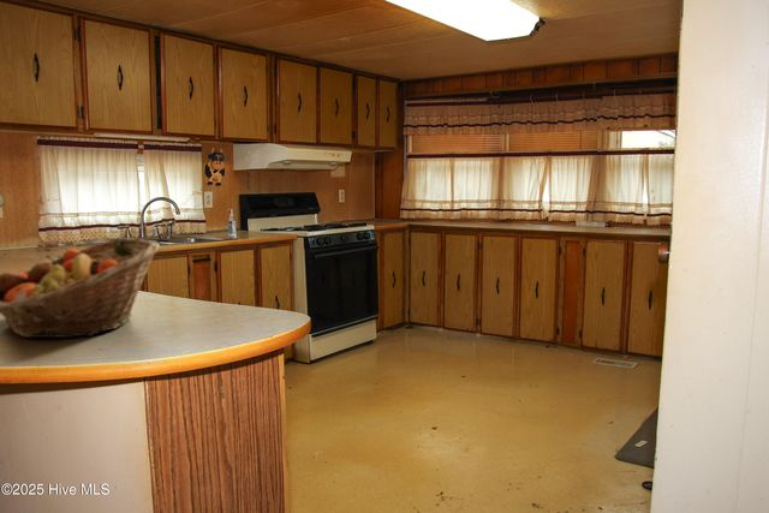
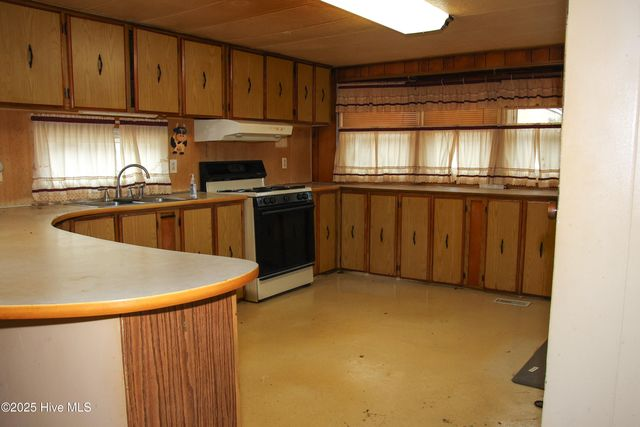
- fruit basket (77, 282)
